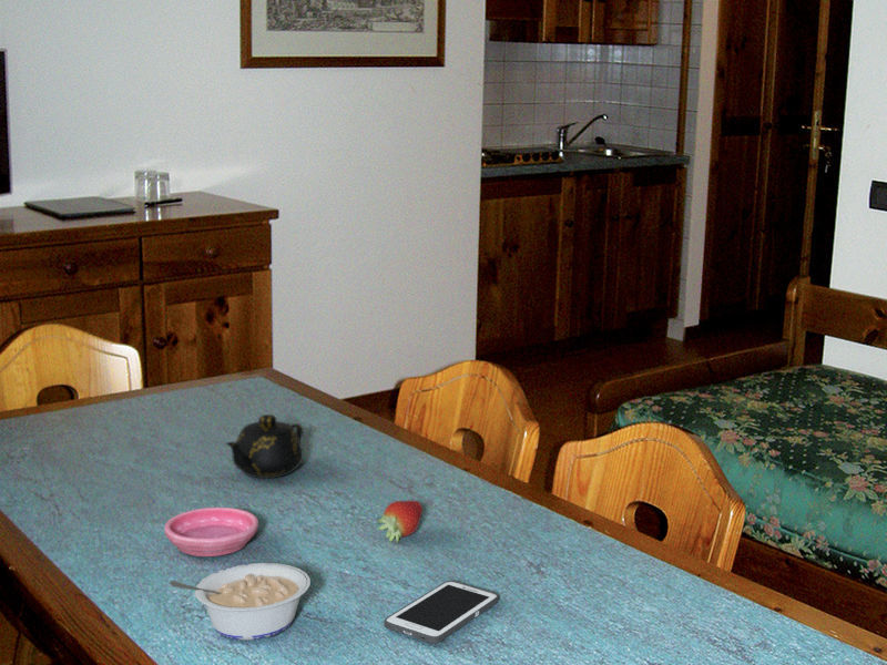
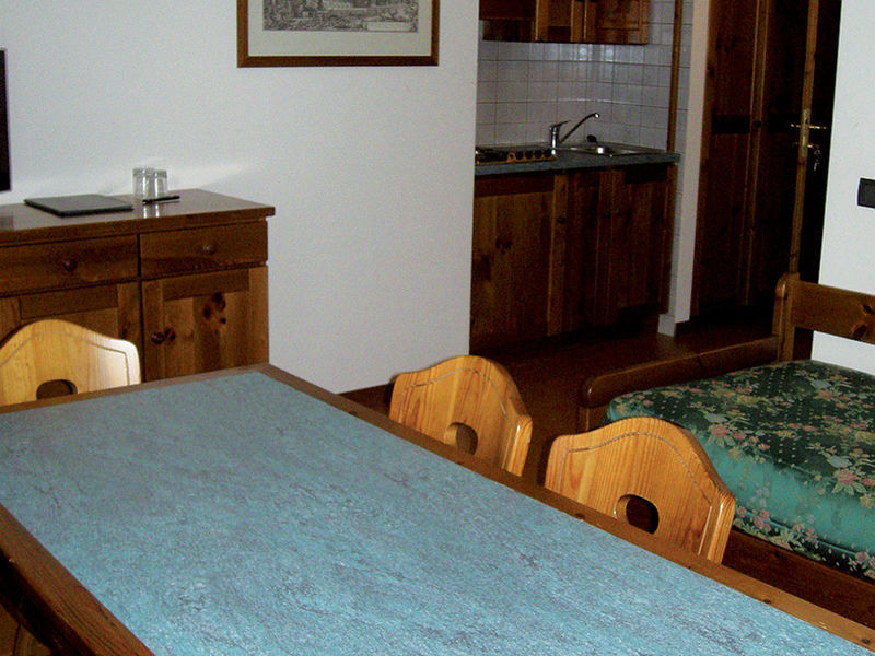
- fruit (402, 518)
- legume (249, 602)
- teapot (265, 443)
- saucer (212, 532)
- cell phone (442, 610)
